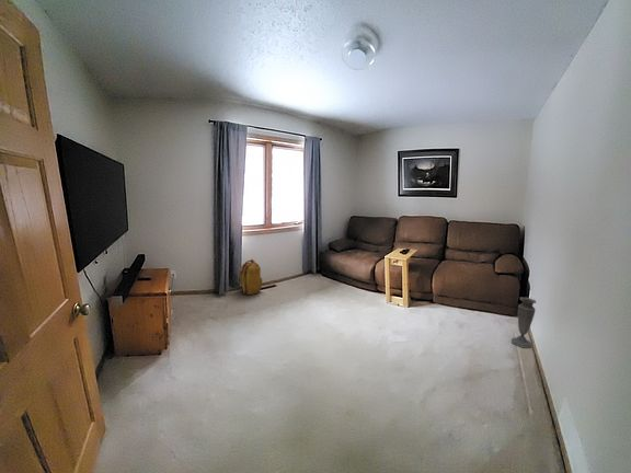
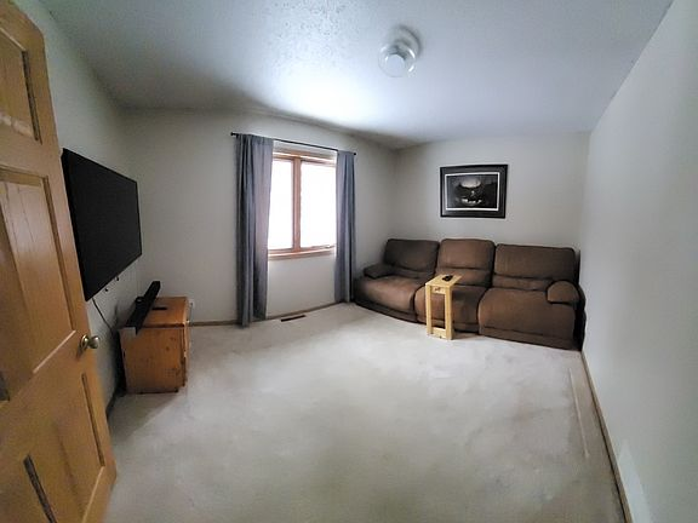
- backpack (250, 275)
- vase (524, 321)
